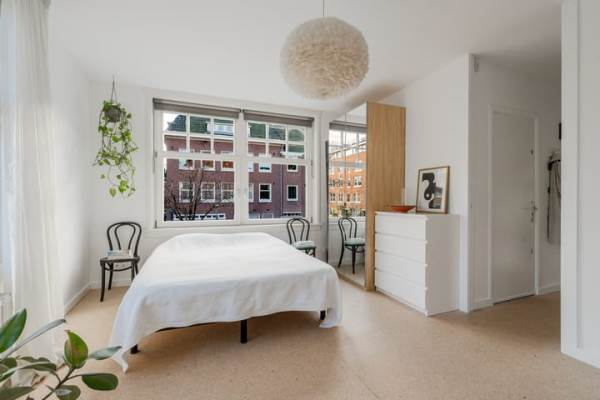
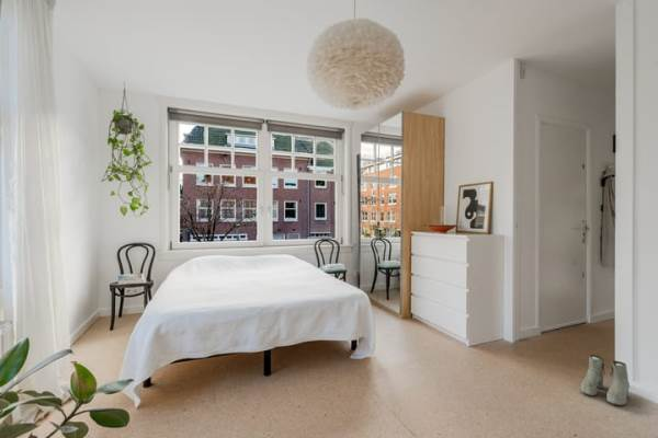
+ boots (602, 378)
